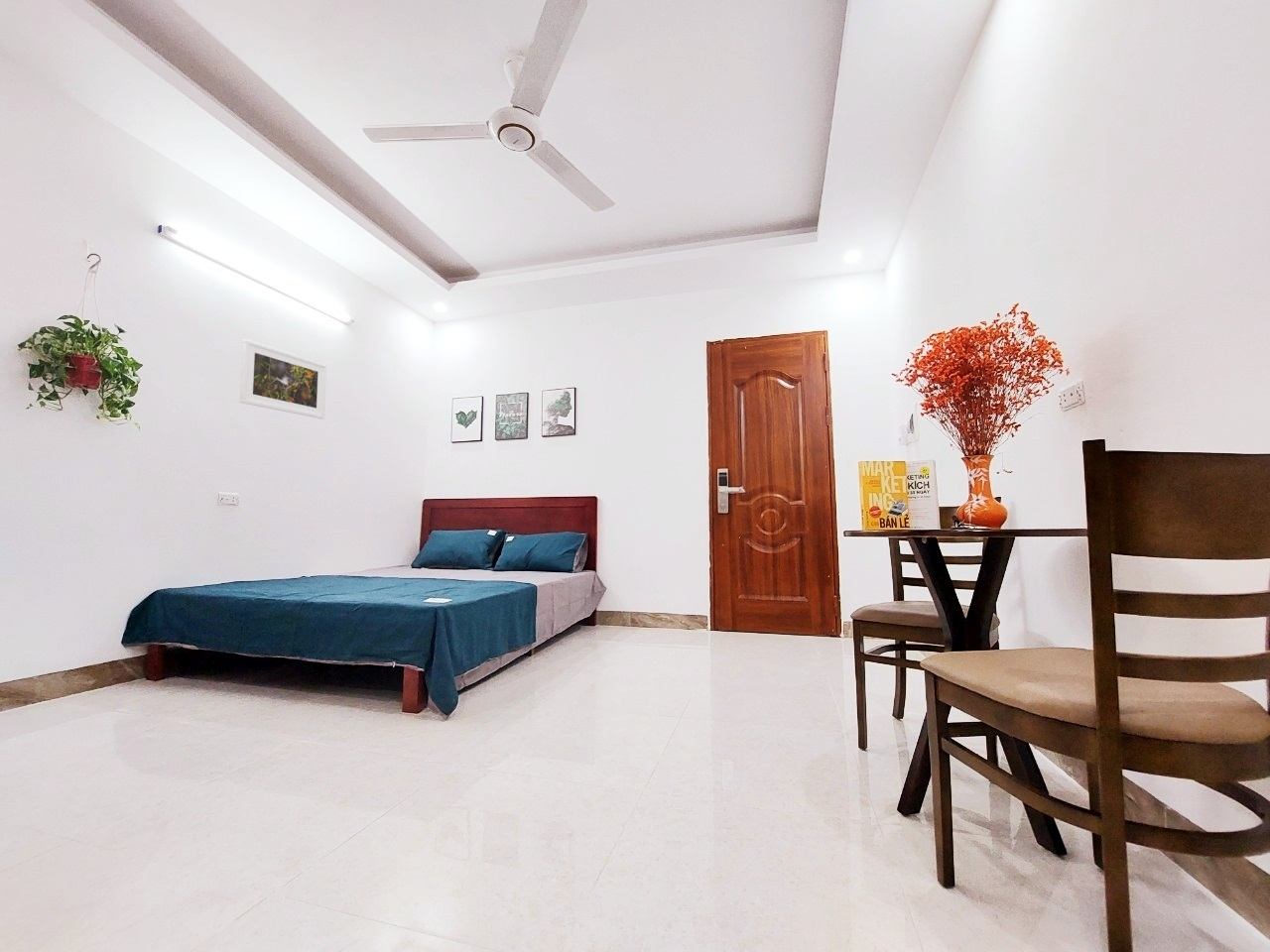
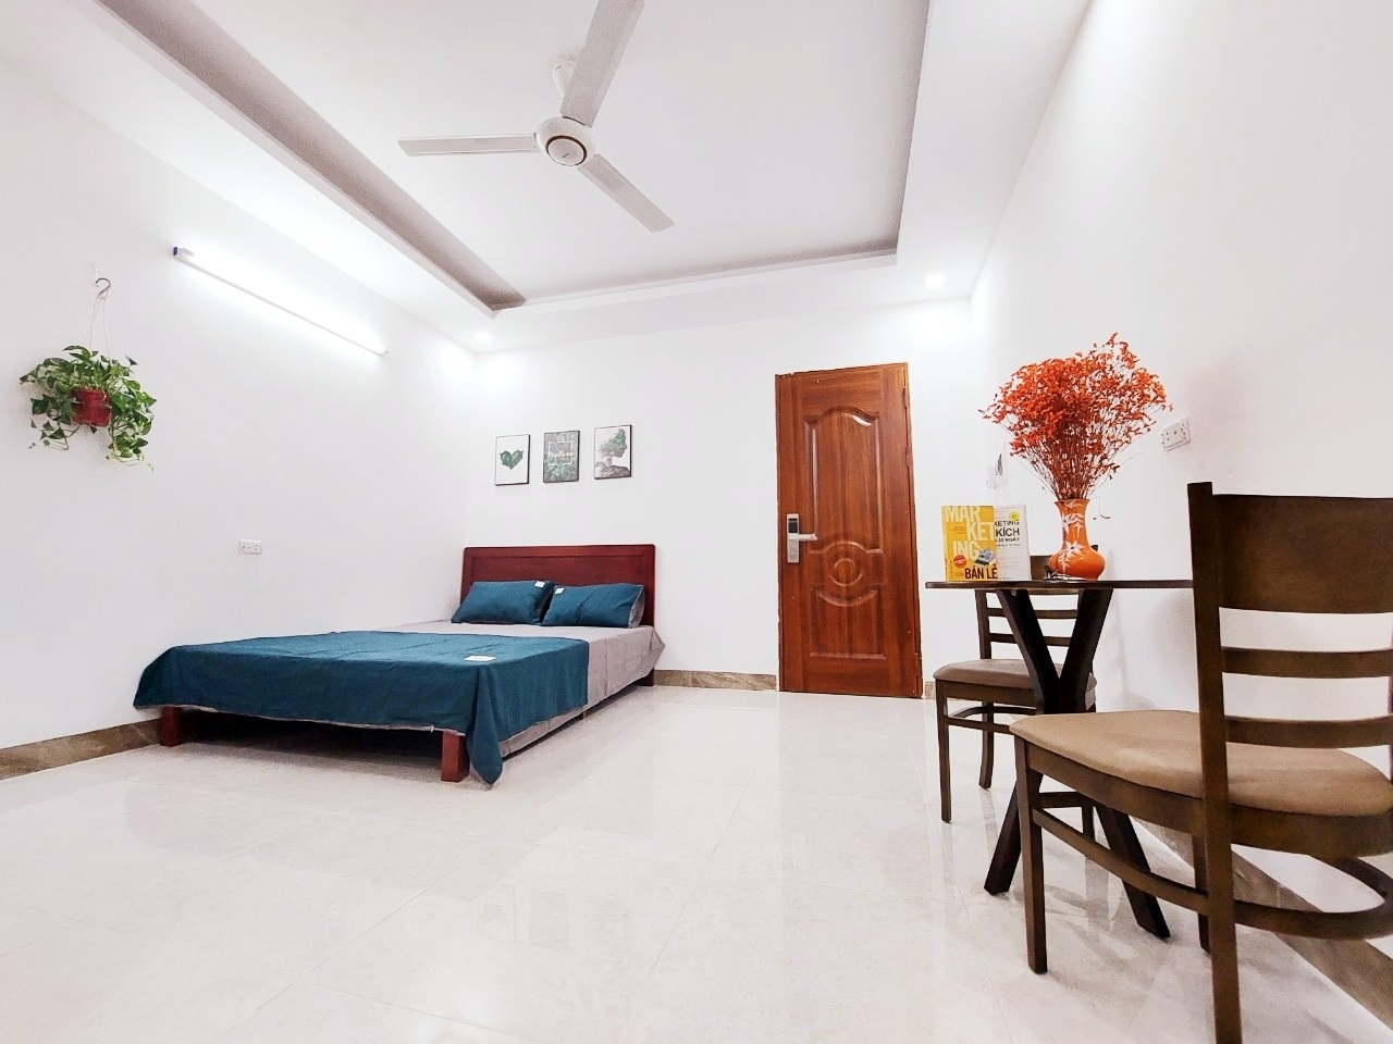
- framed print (287, 382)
